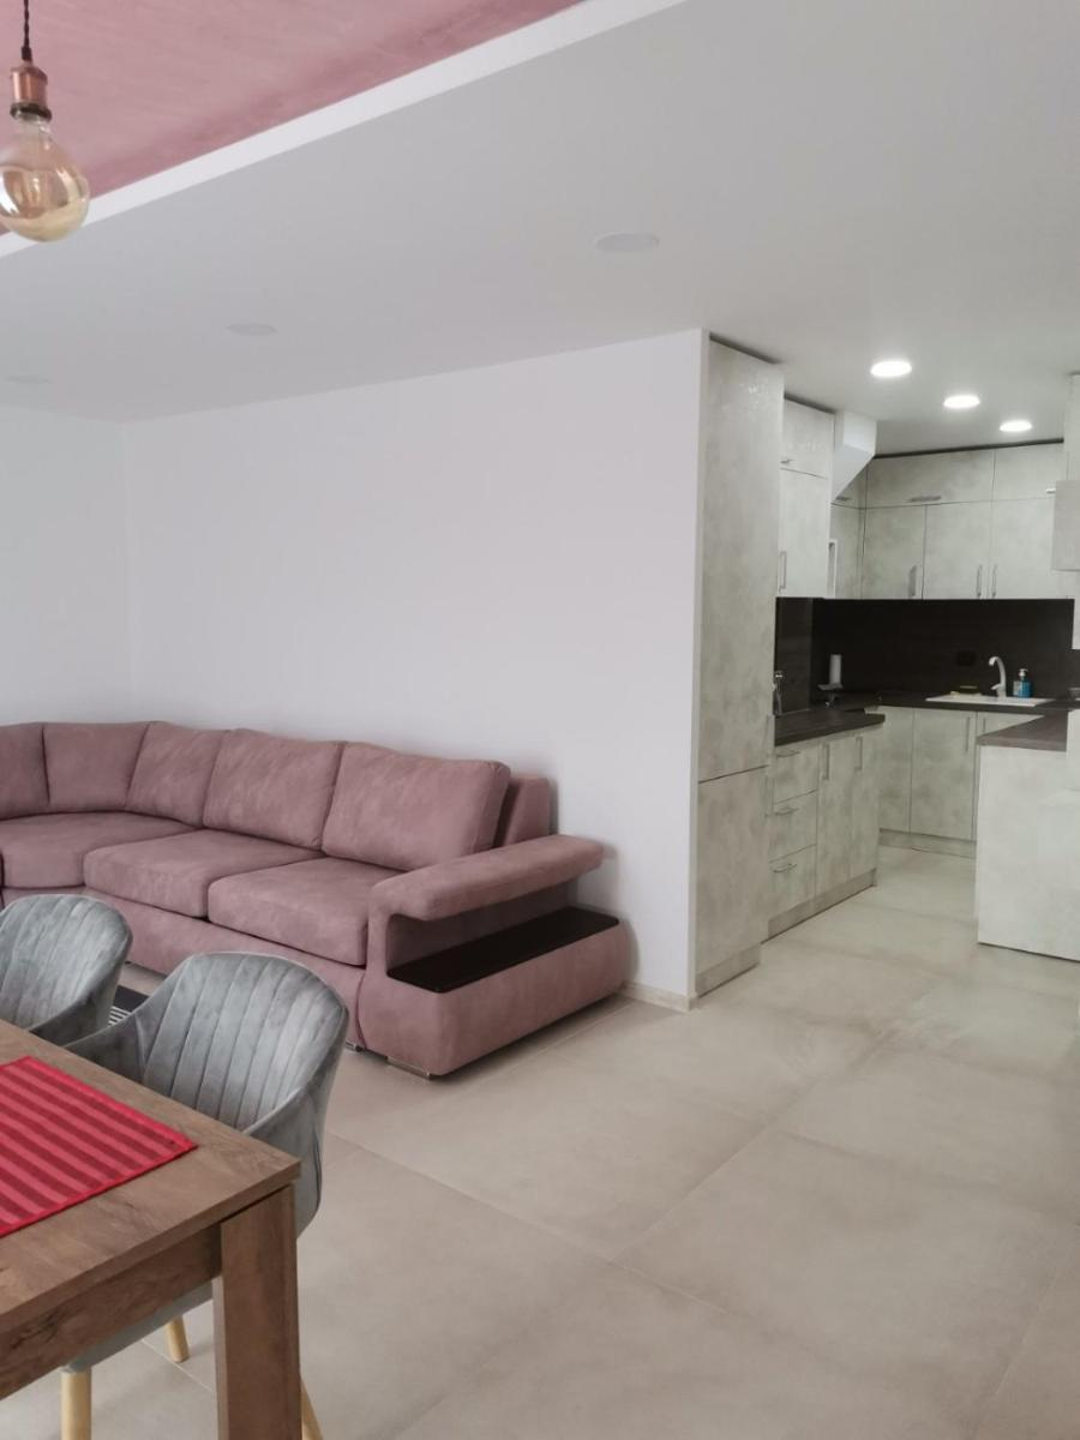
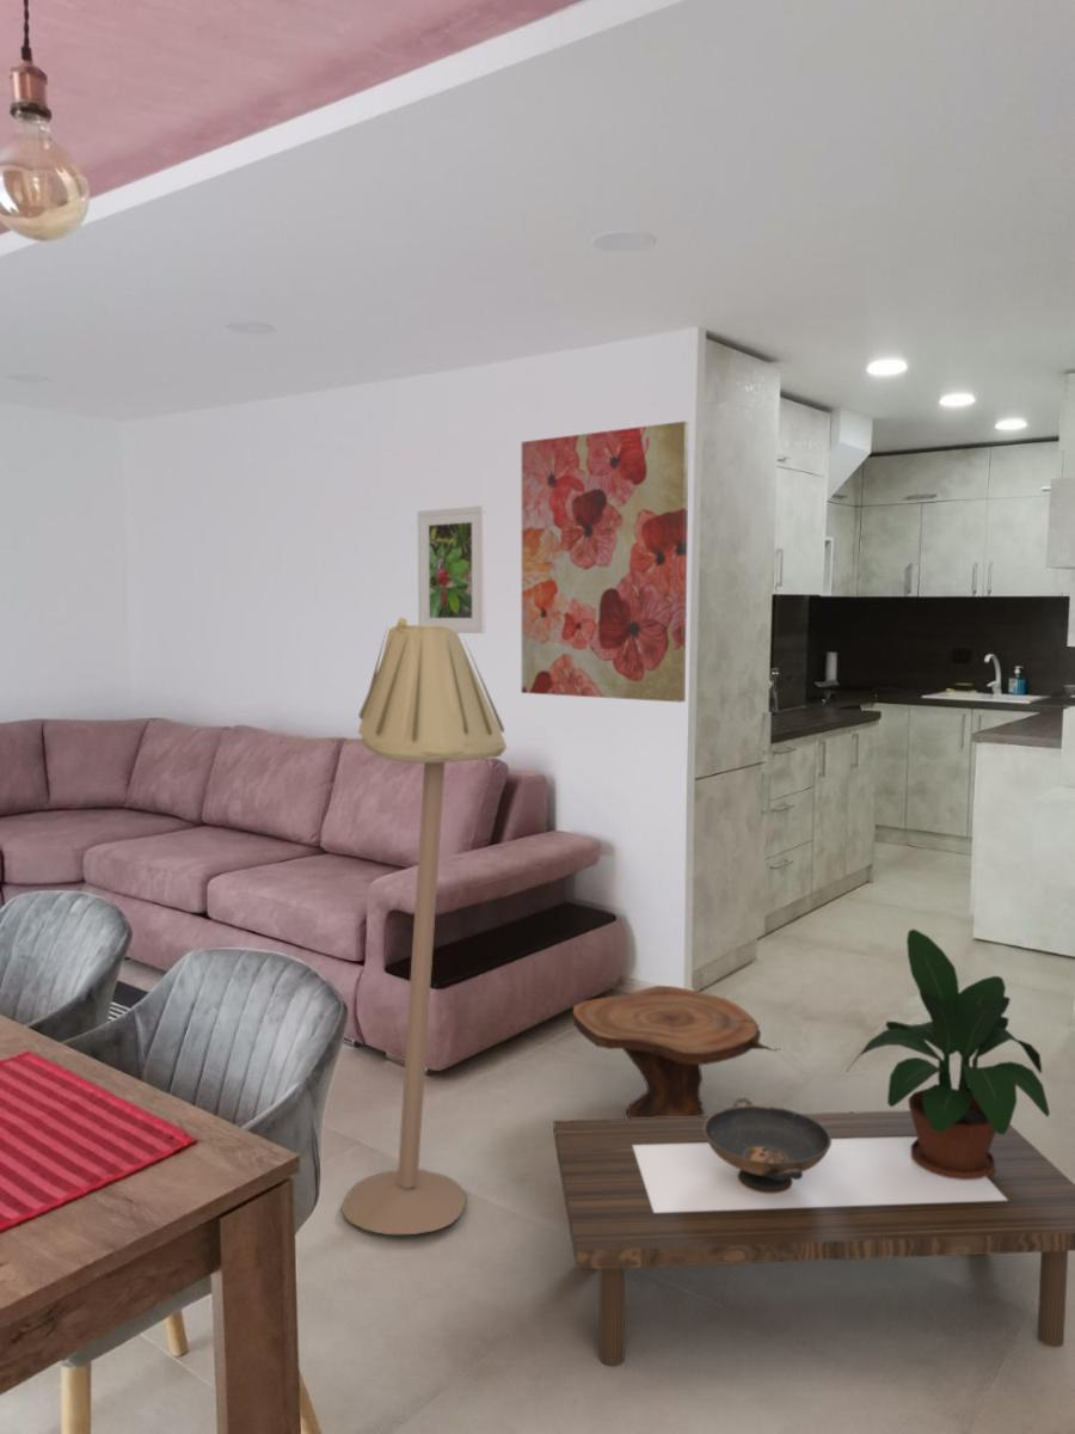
+ decorative bowl (766, 1153)
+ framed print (450, 570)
+ wall art (600, 565)
+ potted plant (959, 1049)
+ floor lamp (425, 911)
+ coffee table (809, 1233)
+ side table (678, 1066)
